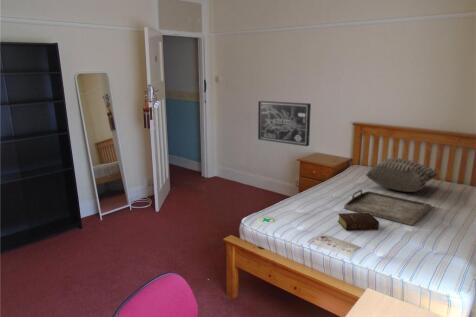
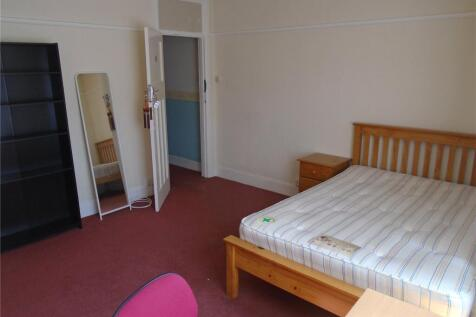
- bible (357, 221)
- cushion (401, 173)
- wall art (282, 122)
- serving tray (387, 203)
